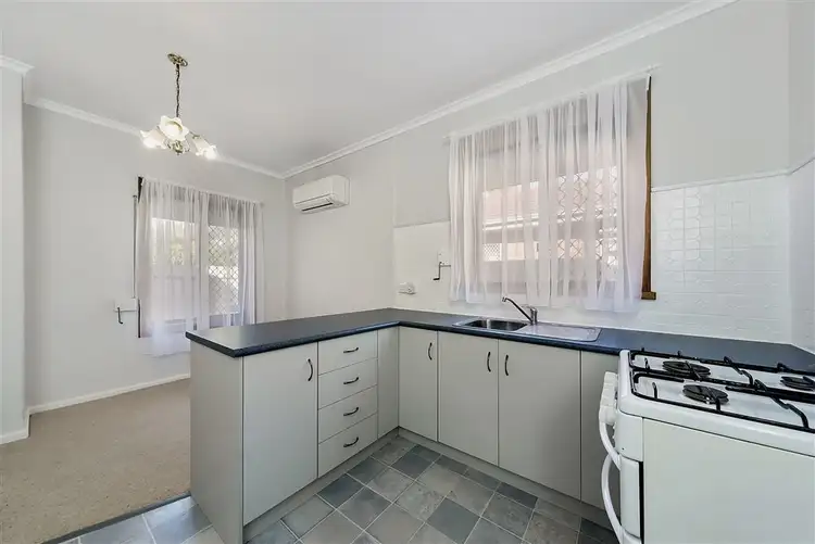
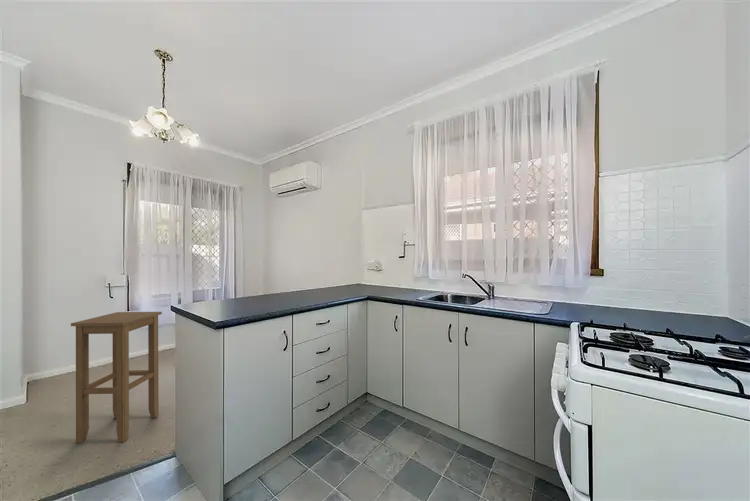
+ stool (120, 372)
